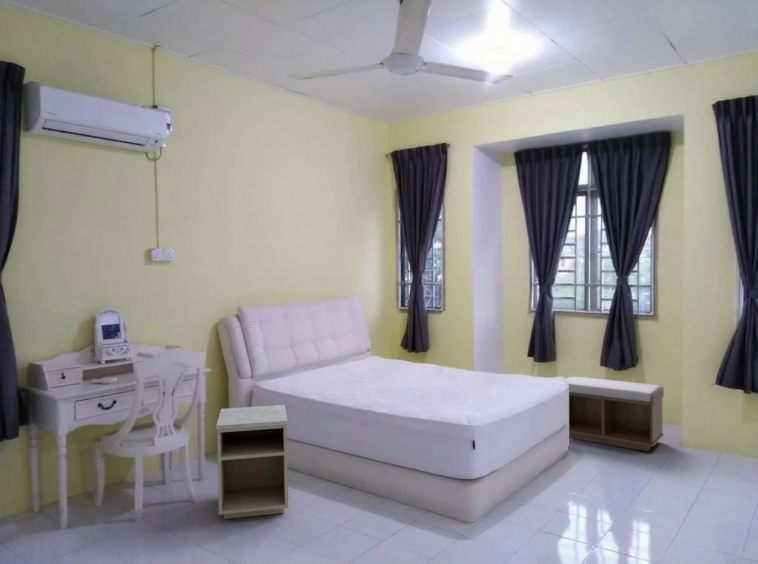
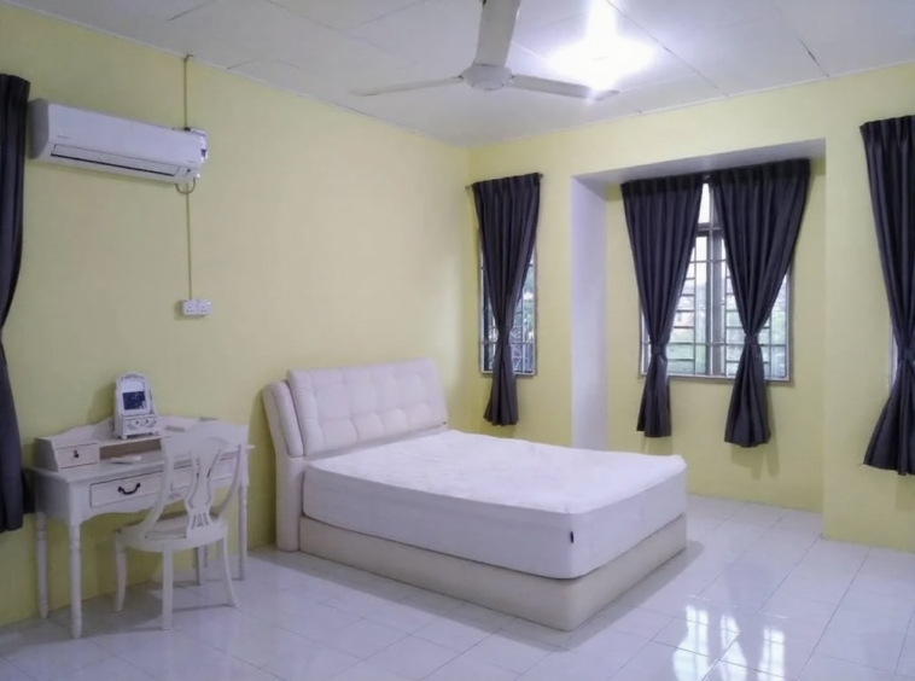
- nightstand (253, 460)
- bench (608, 410)
